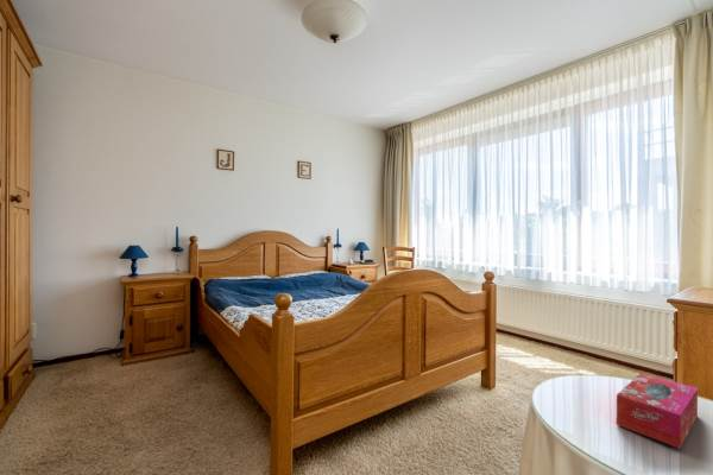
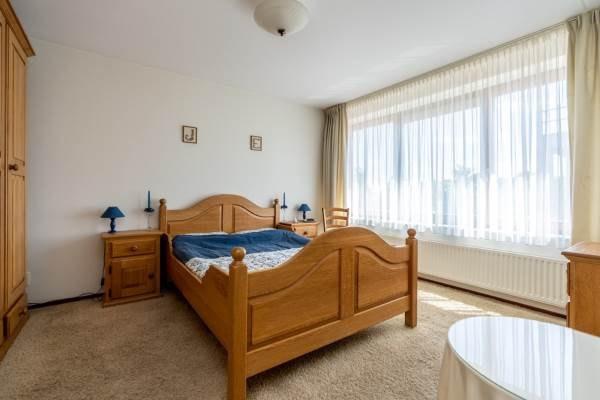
- tissue box (657, 405)
